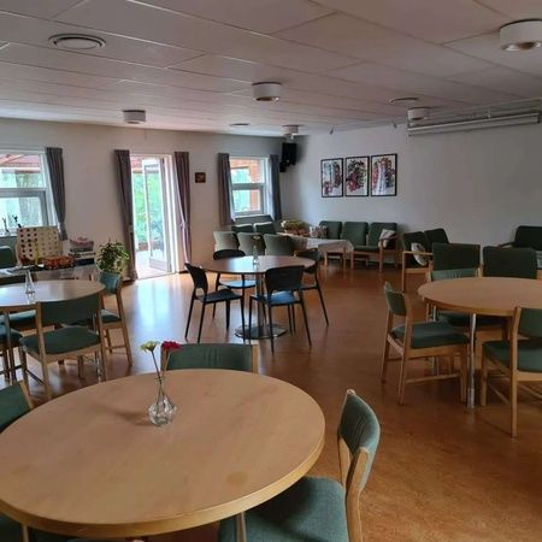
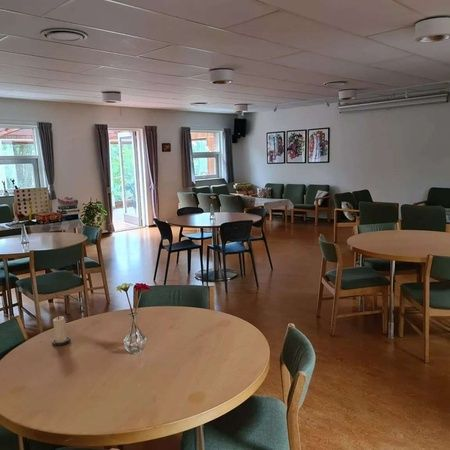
+ candle (59, 328)
